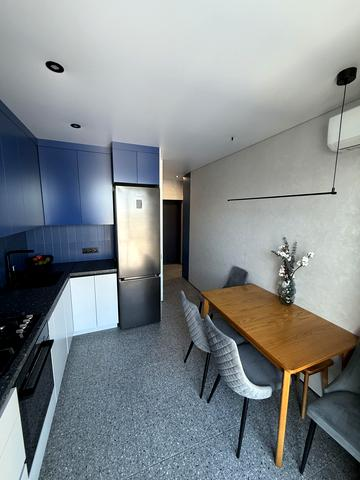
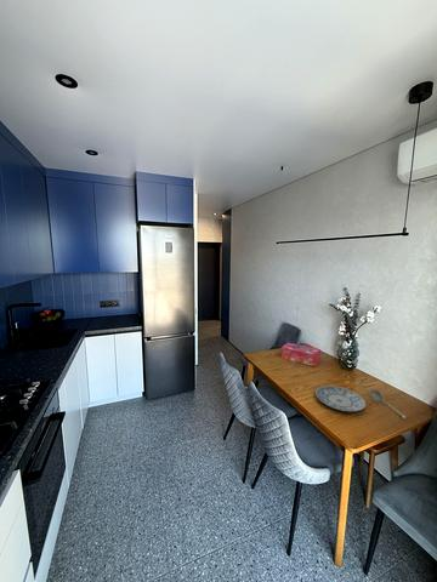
+ tissue box (300, 353)
+ soupspoon (386, 403)
+ plate (339, 399)
